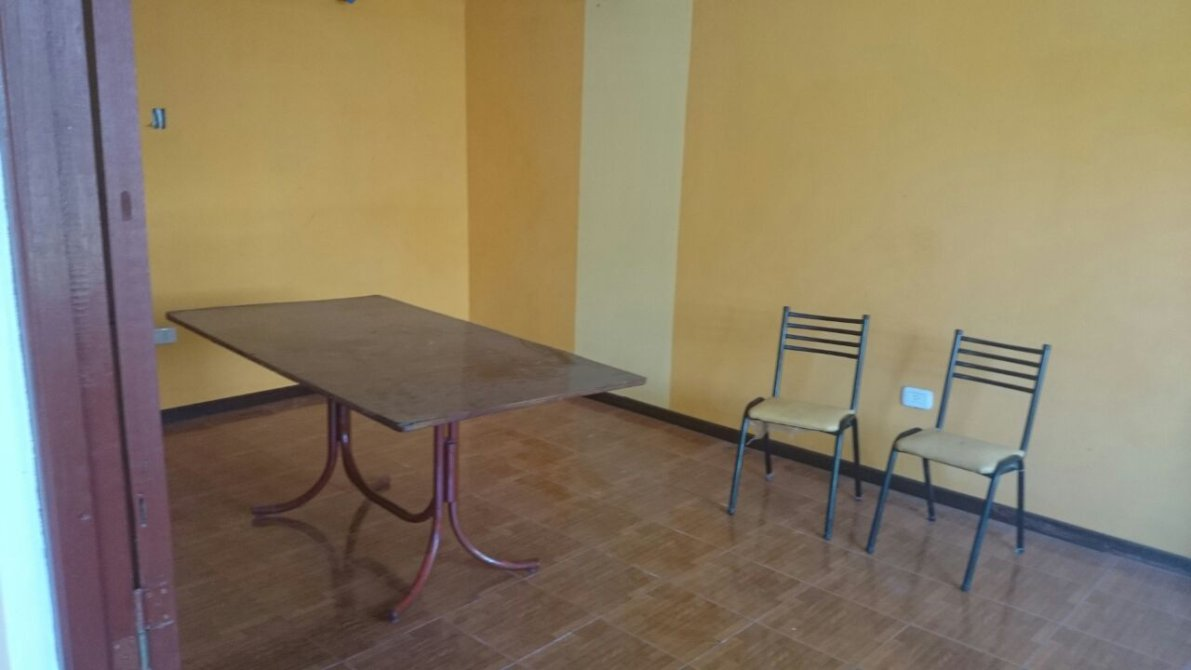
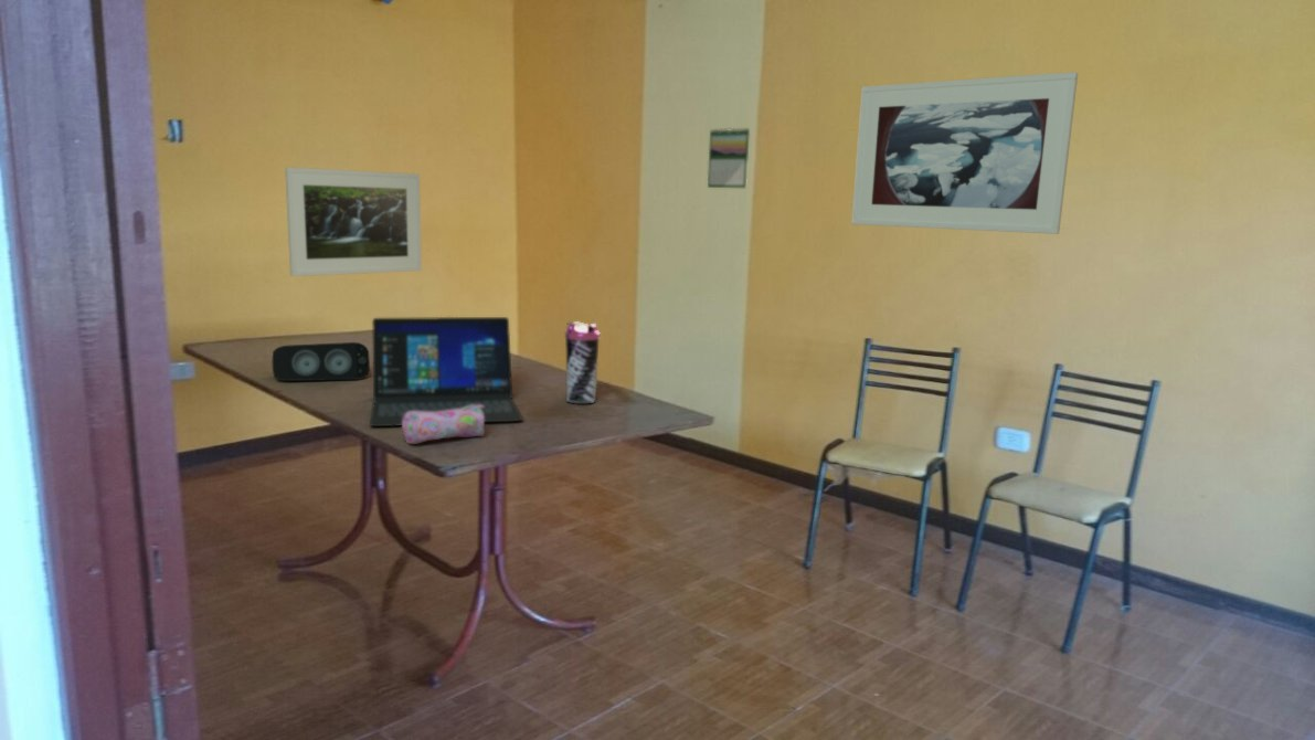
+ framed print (954, 155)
+ calendar (728, 157)
+ water bottle (582, 362)
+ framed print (358, 222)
+ pencil case (445, 423)
+ speaker (319, 359)
+ laptop (444, 367)
